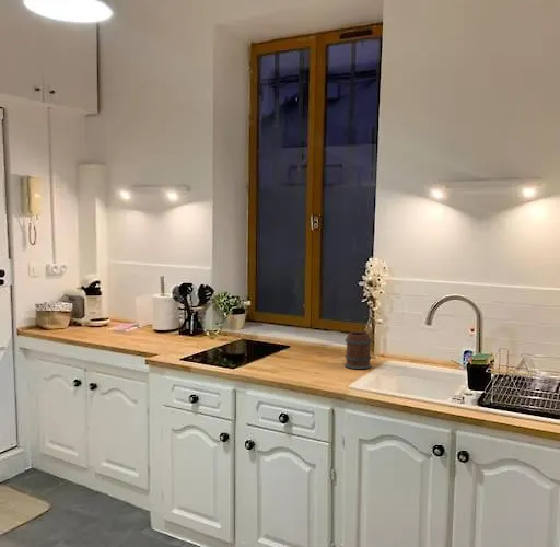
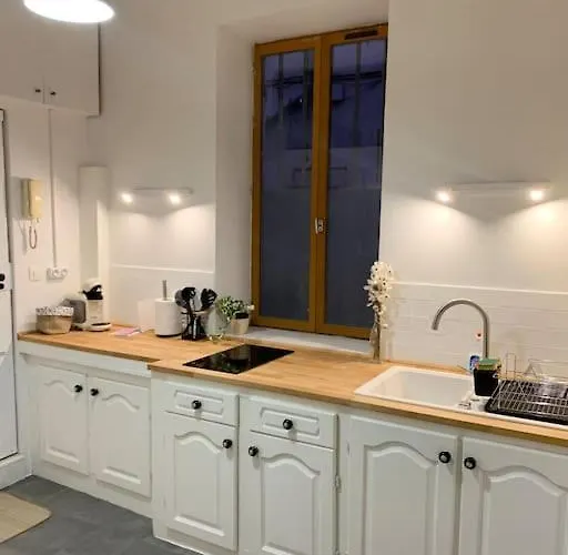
- mug (359, 348)
